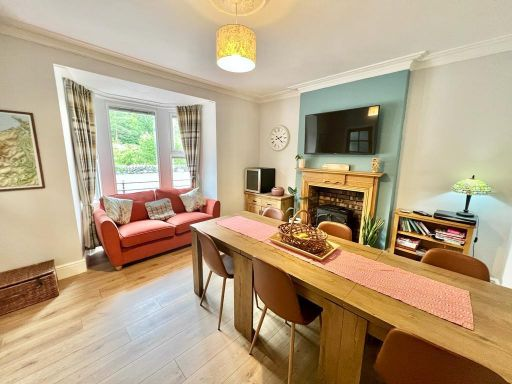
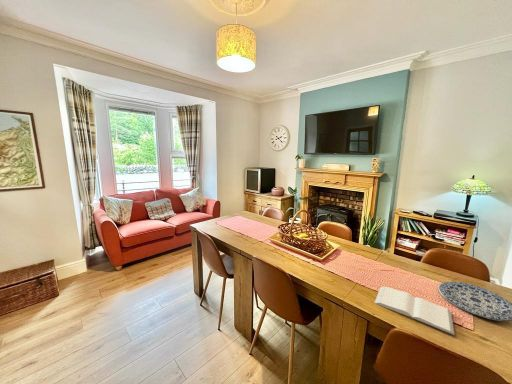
+ plate (475, 299)
+ book (411, 305)
